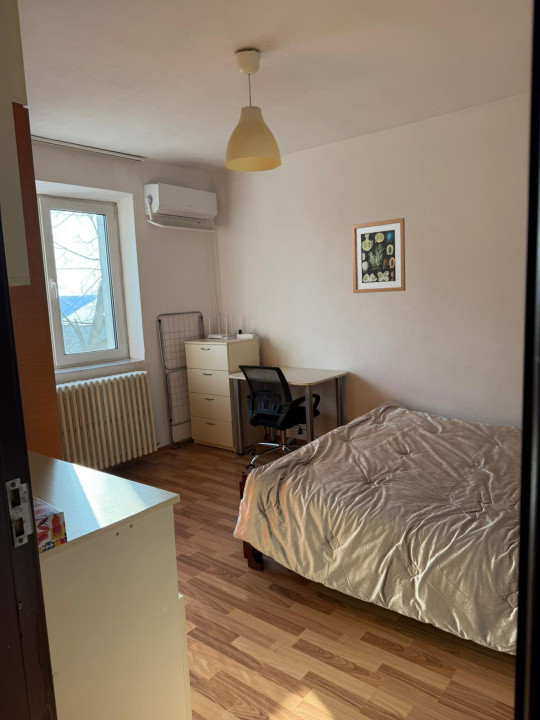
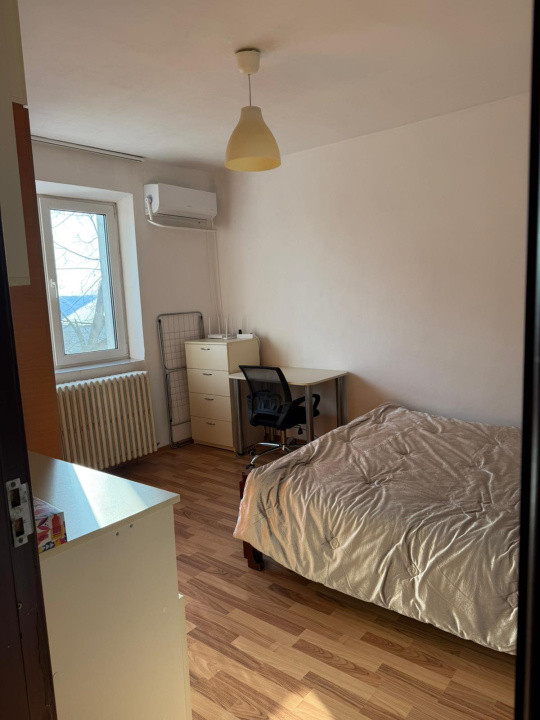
- wall art (377, 257)
